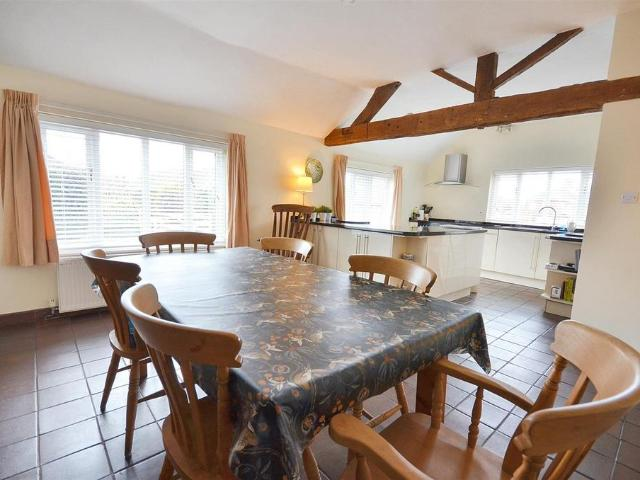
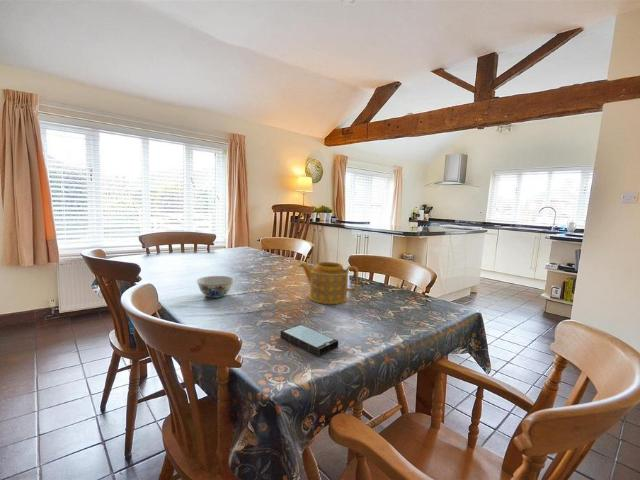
+ chinaware (215, 287)
+ teapot (327, 281)
+ smartphone (308, 338)
